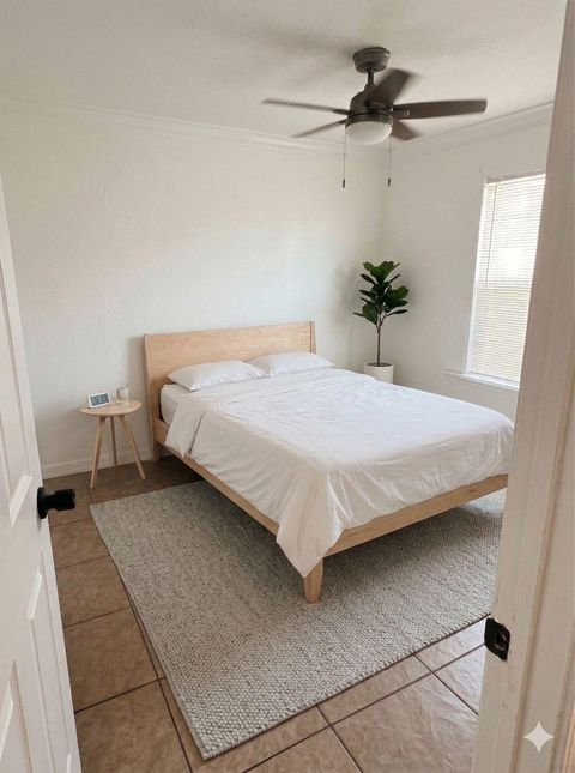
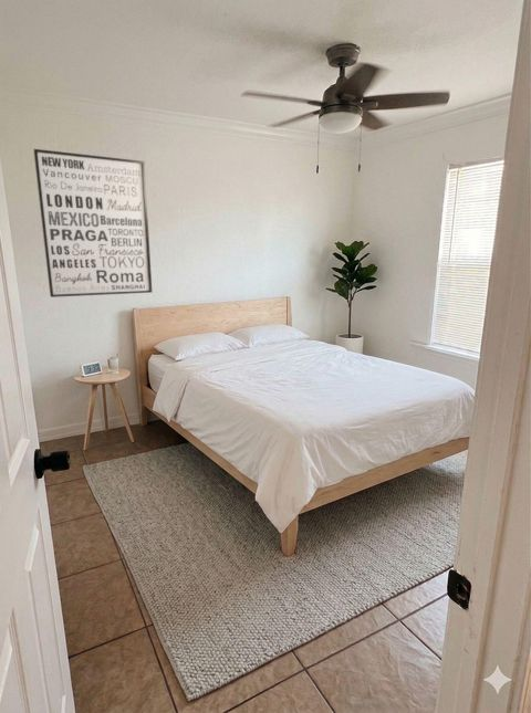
+ wall art (97, 227)
